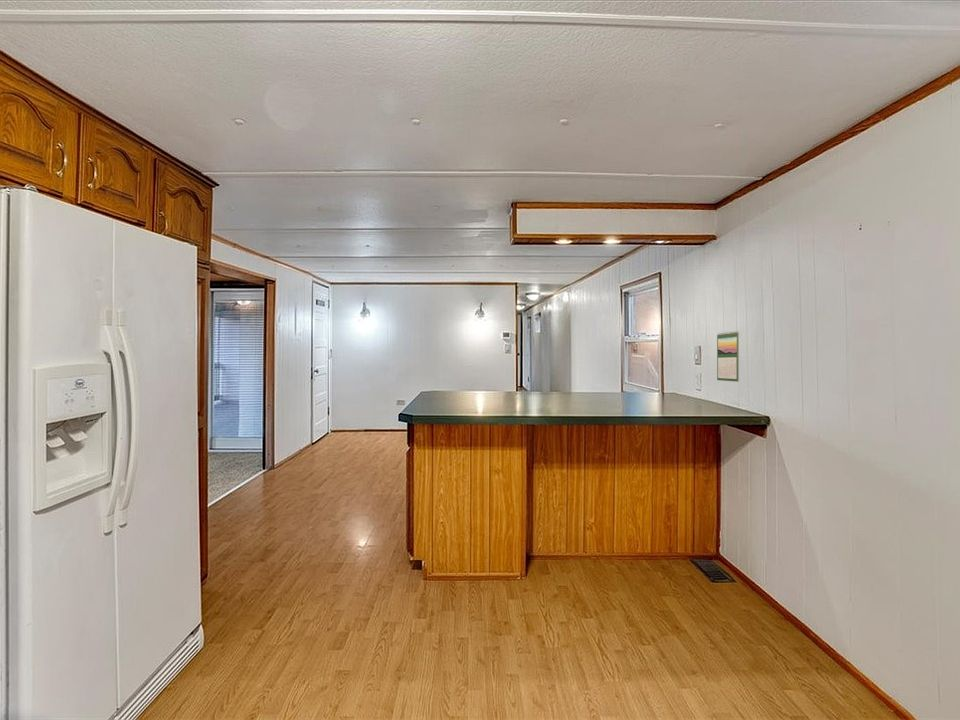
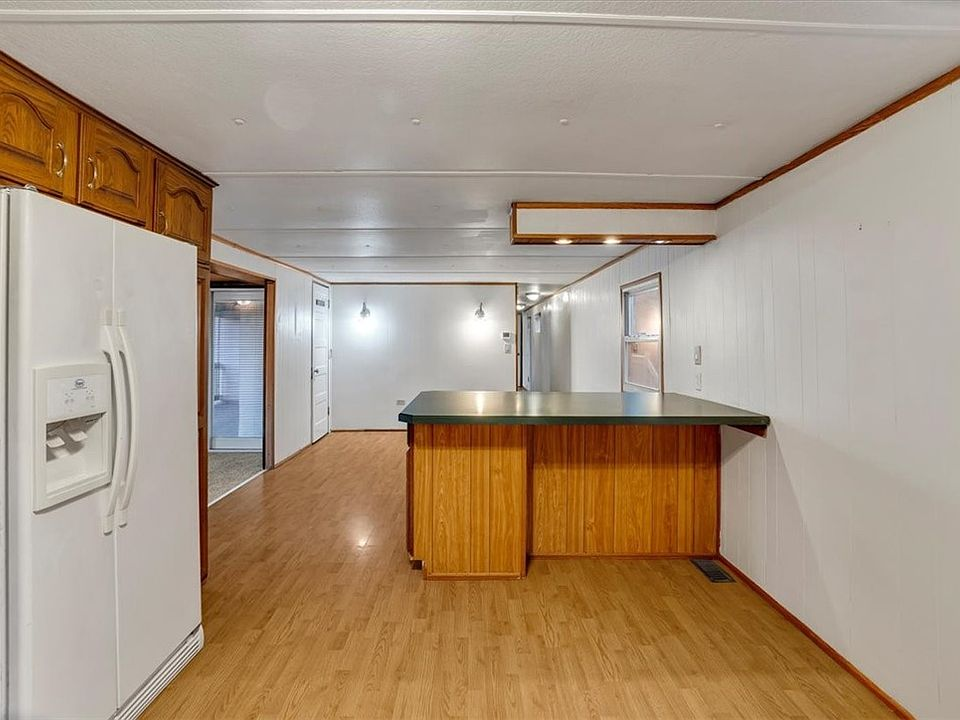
- calendar (727, 356)
